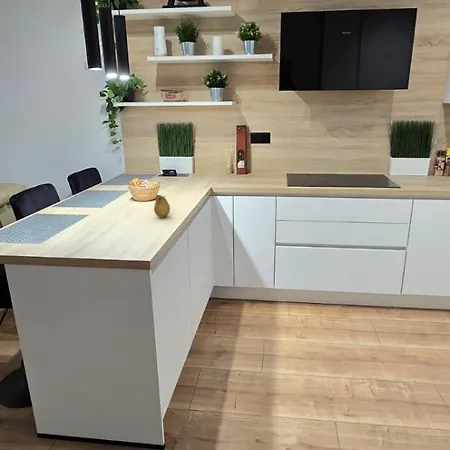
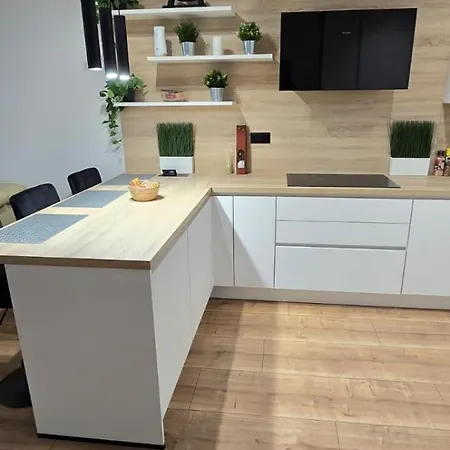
- fruit (161, 205)
